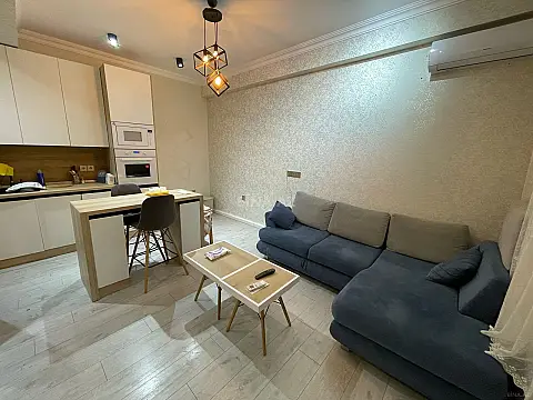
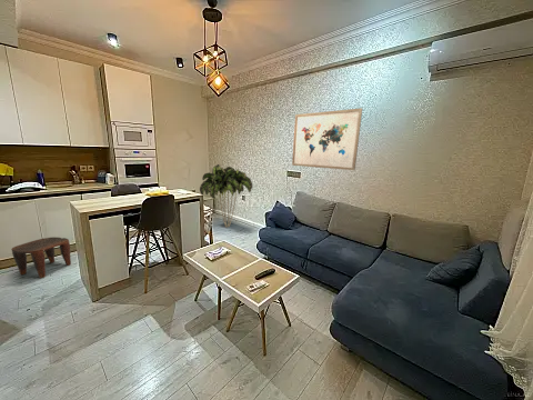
+ indoor plant (228, 197)
+ stool (43, 256)
+ wall art (322, 140)
